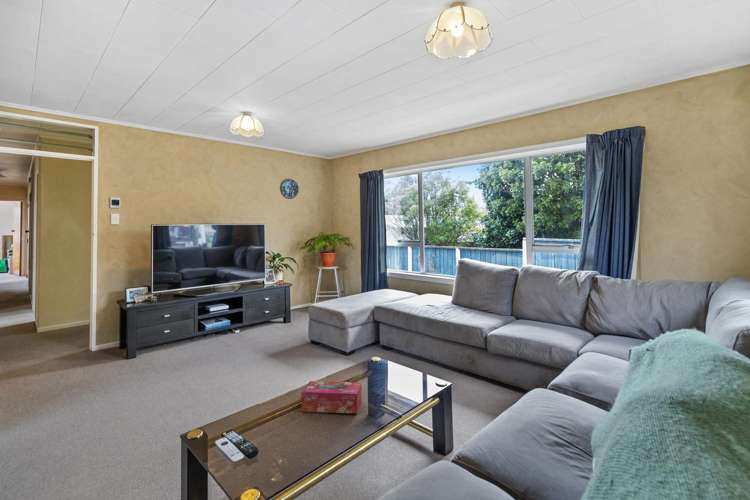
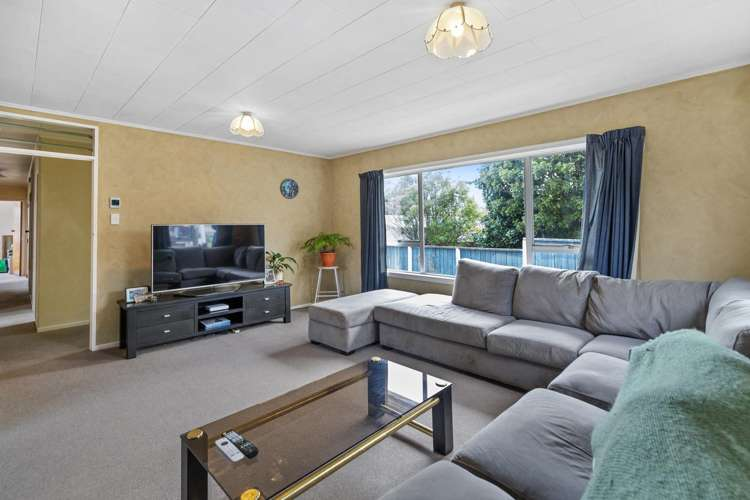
- tissue box (332, 396)
